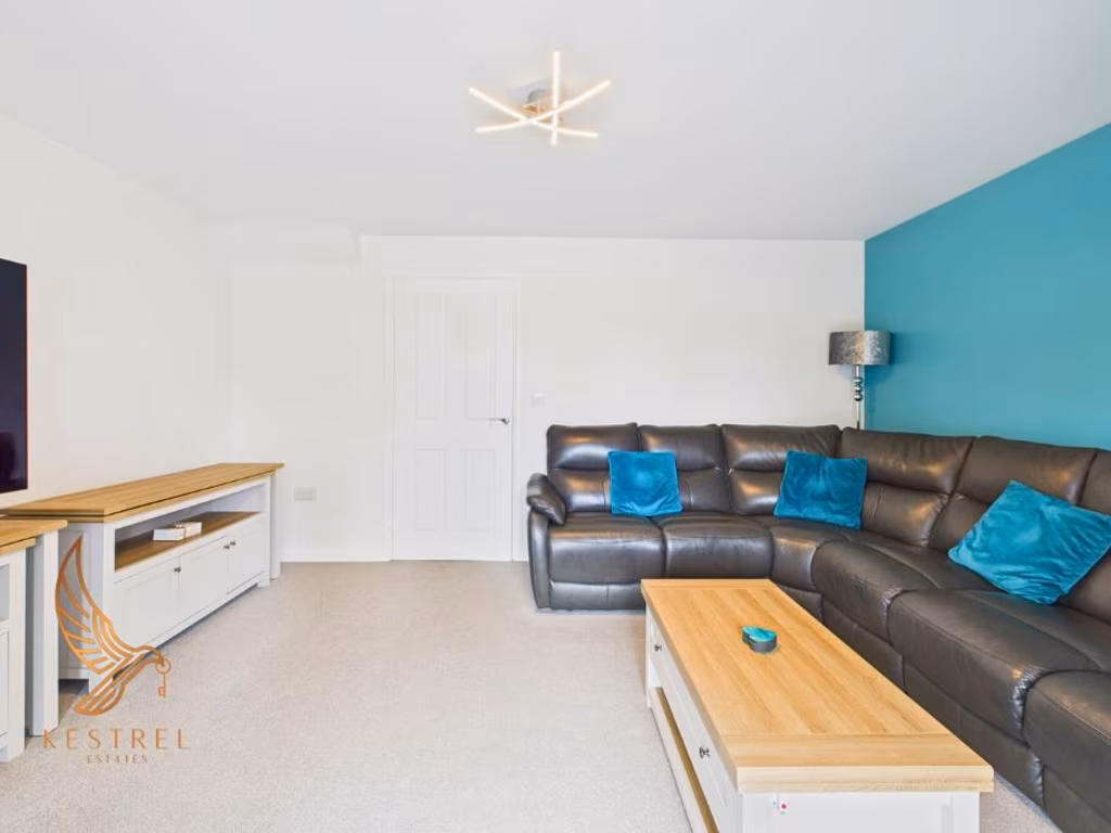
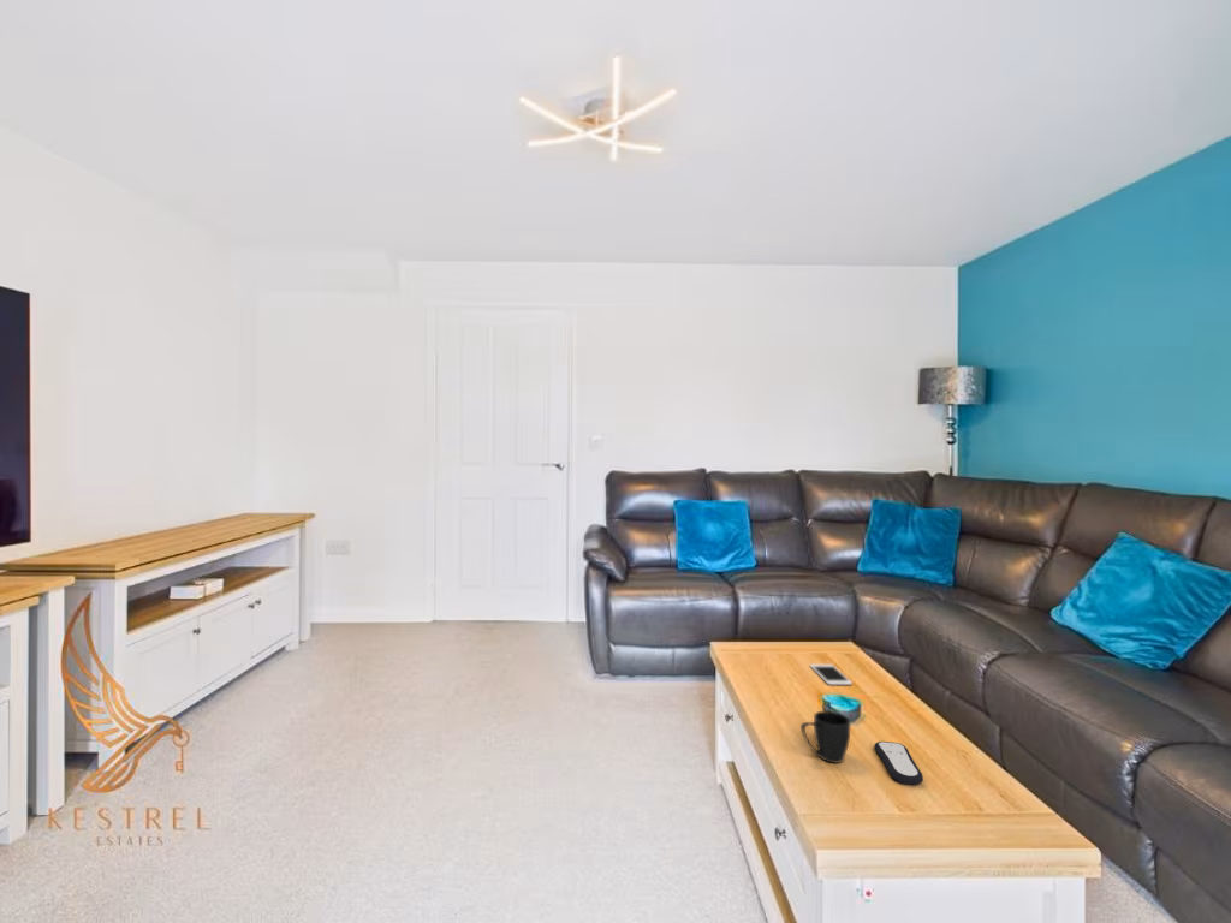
+ cell phone (829, 673)
+ mug (823, 738)
+ remote control (898, 761)
